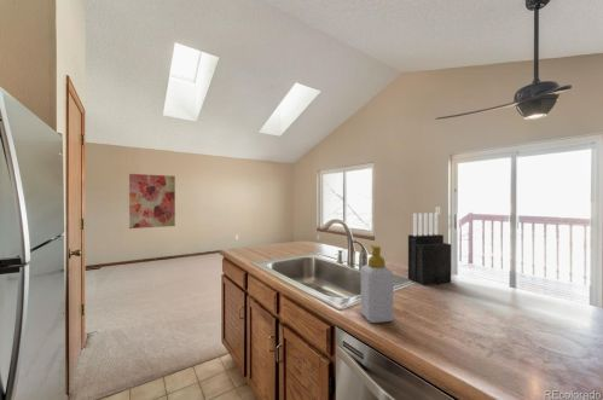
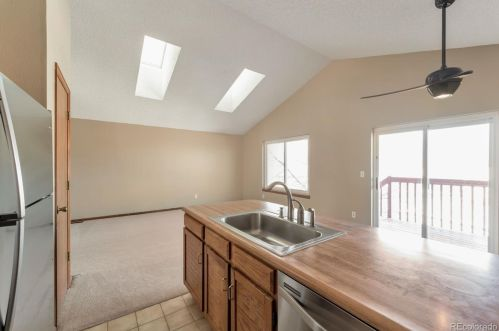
- soap bottle (376, 282)
- knife block (430, 247)
- wall art (152, 201)
